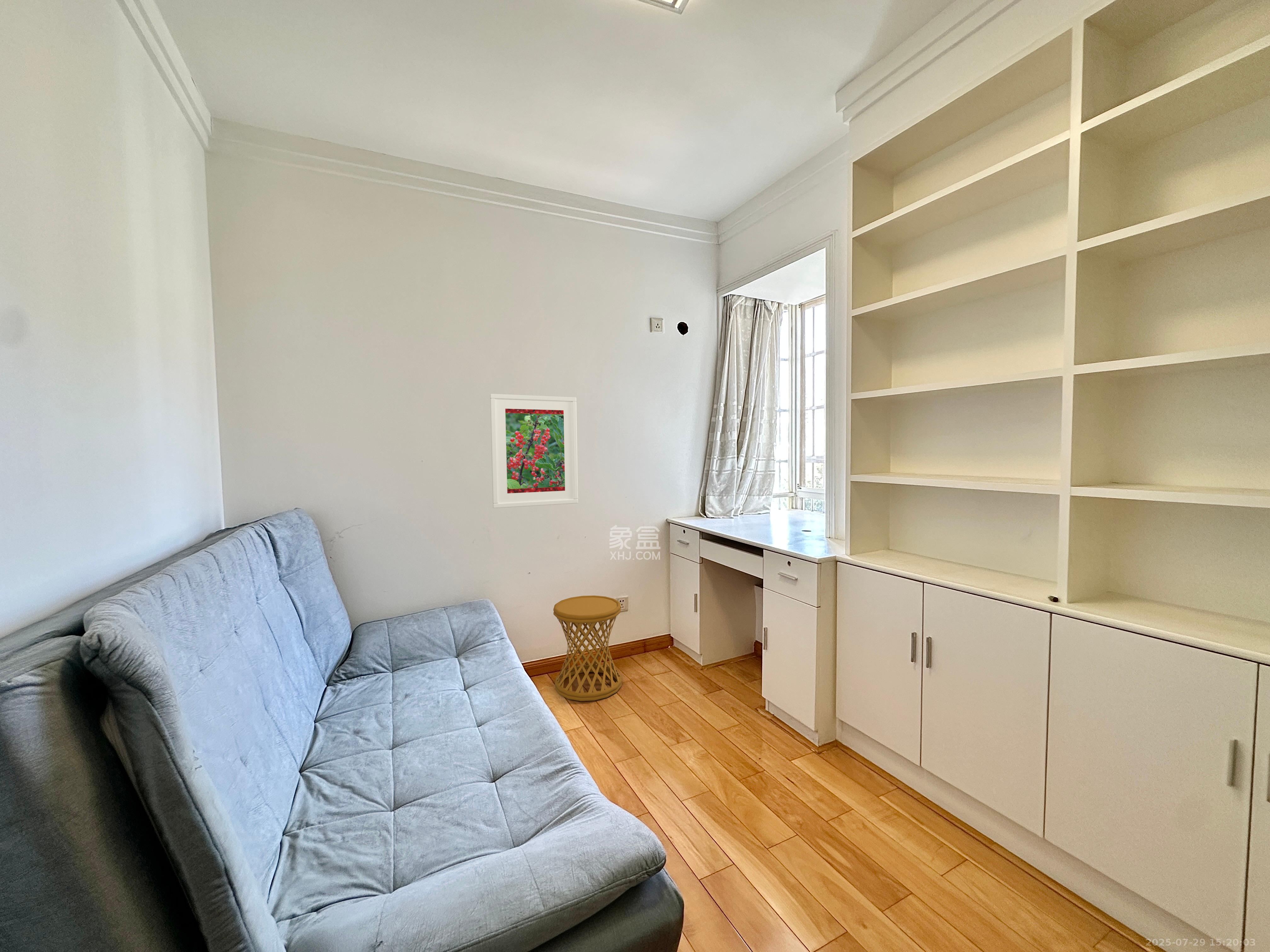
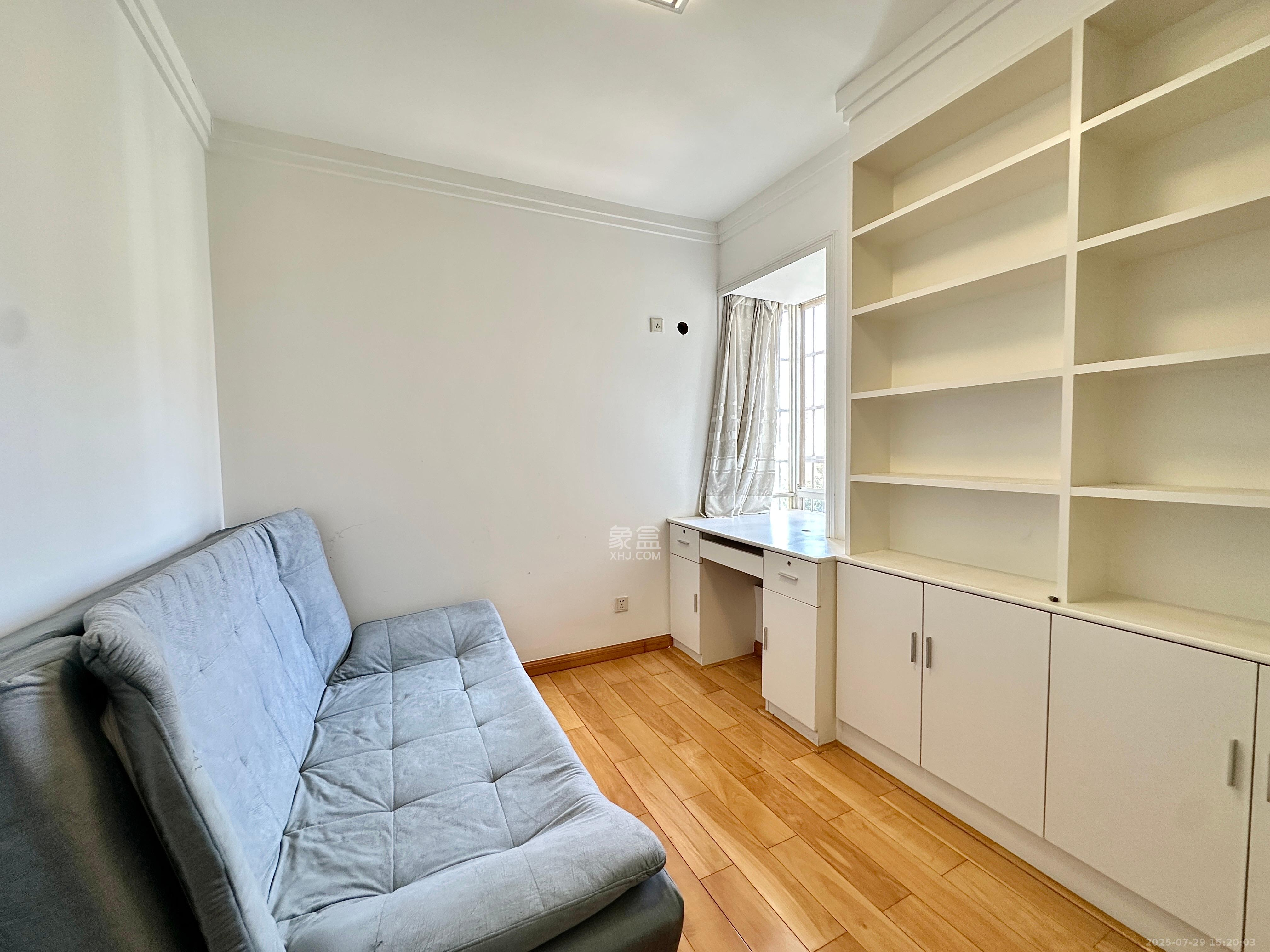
- side table (588, 645)
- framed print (536, 451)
